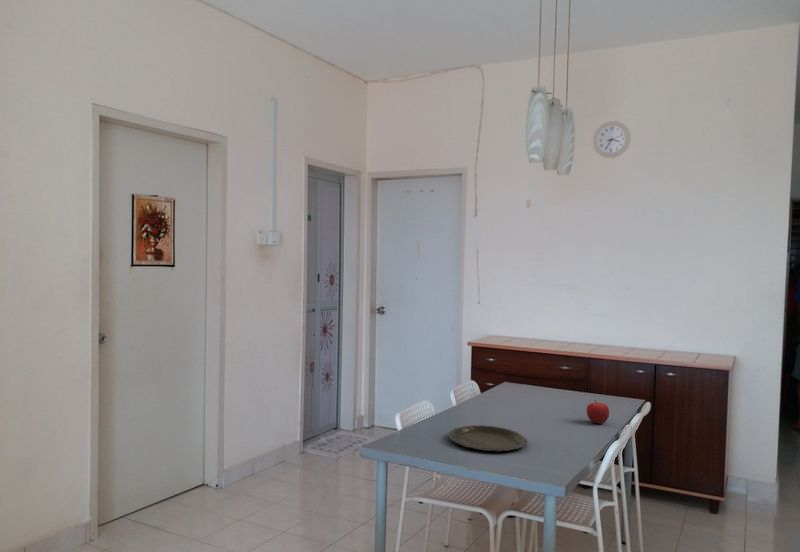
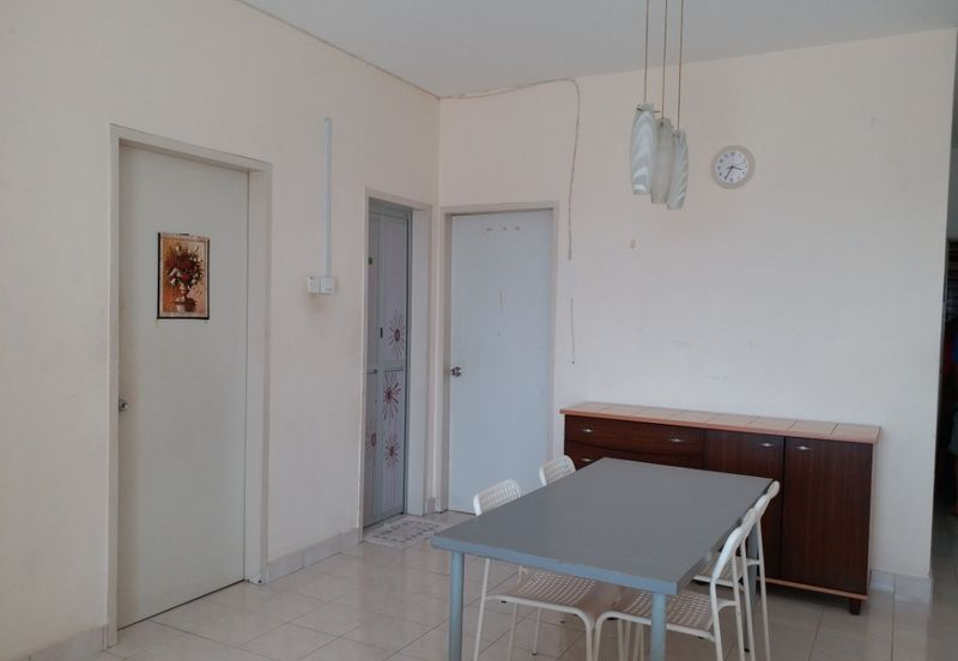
- fruit (597, 411)
- plate (487, 438)
